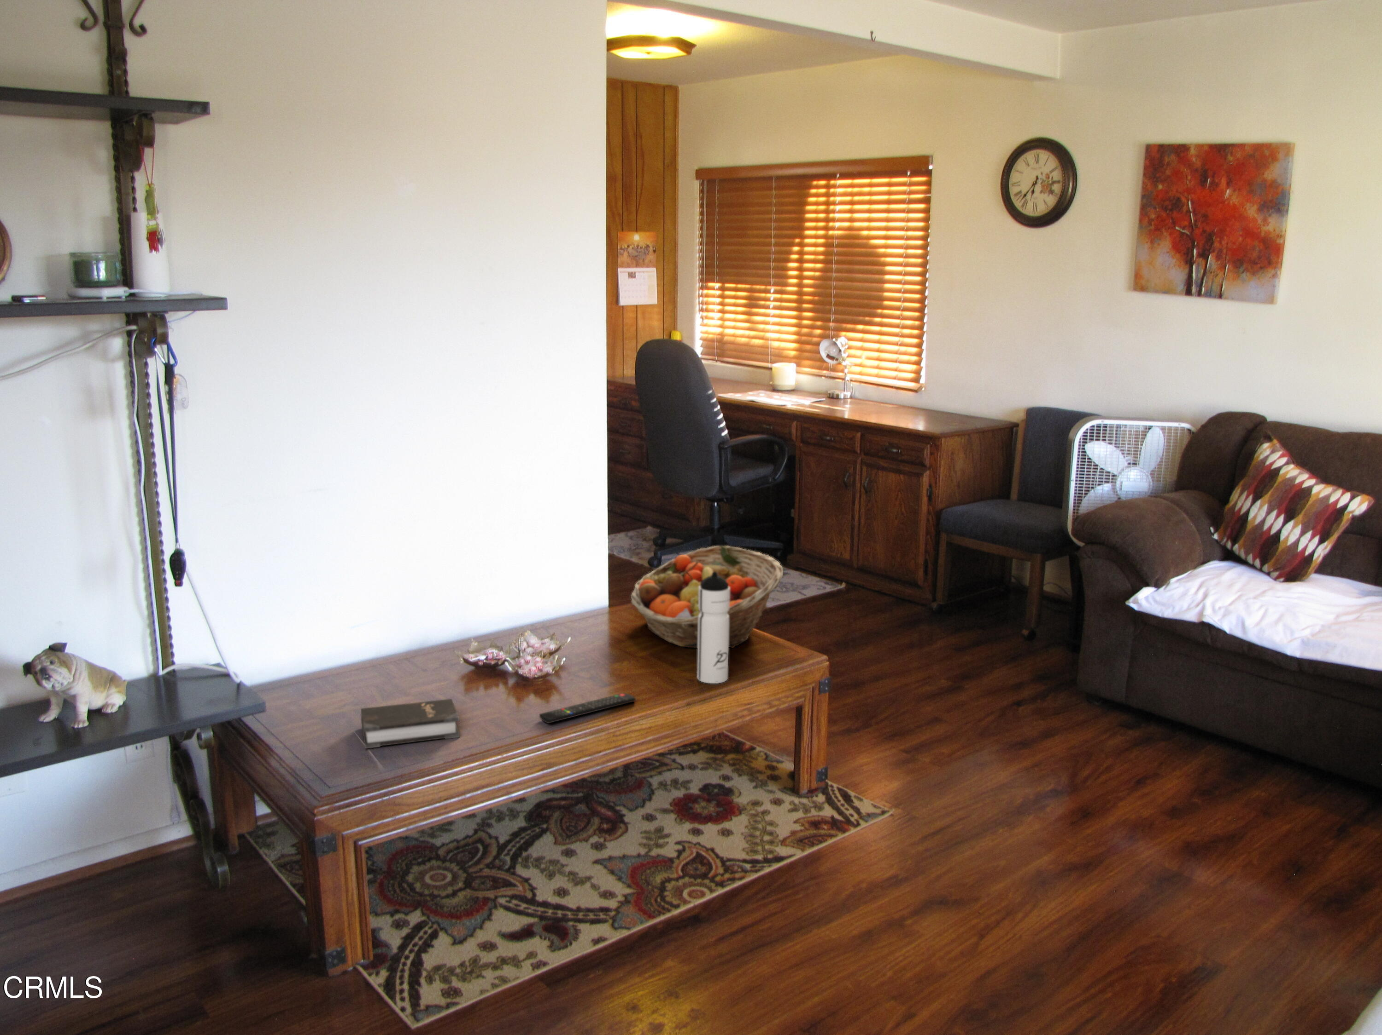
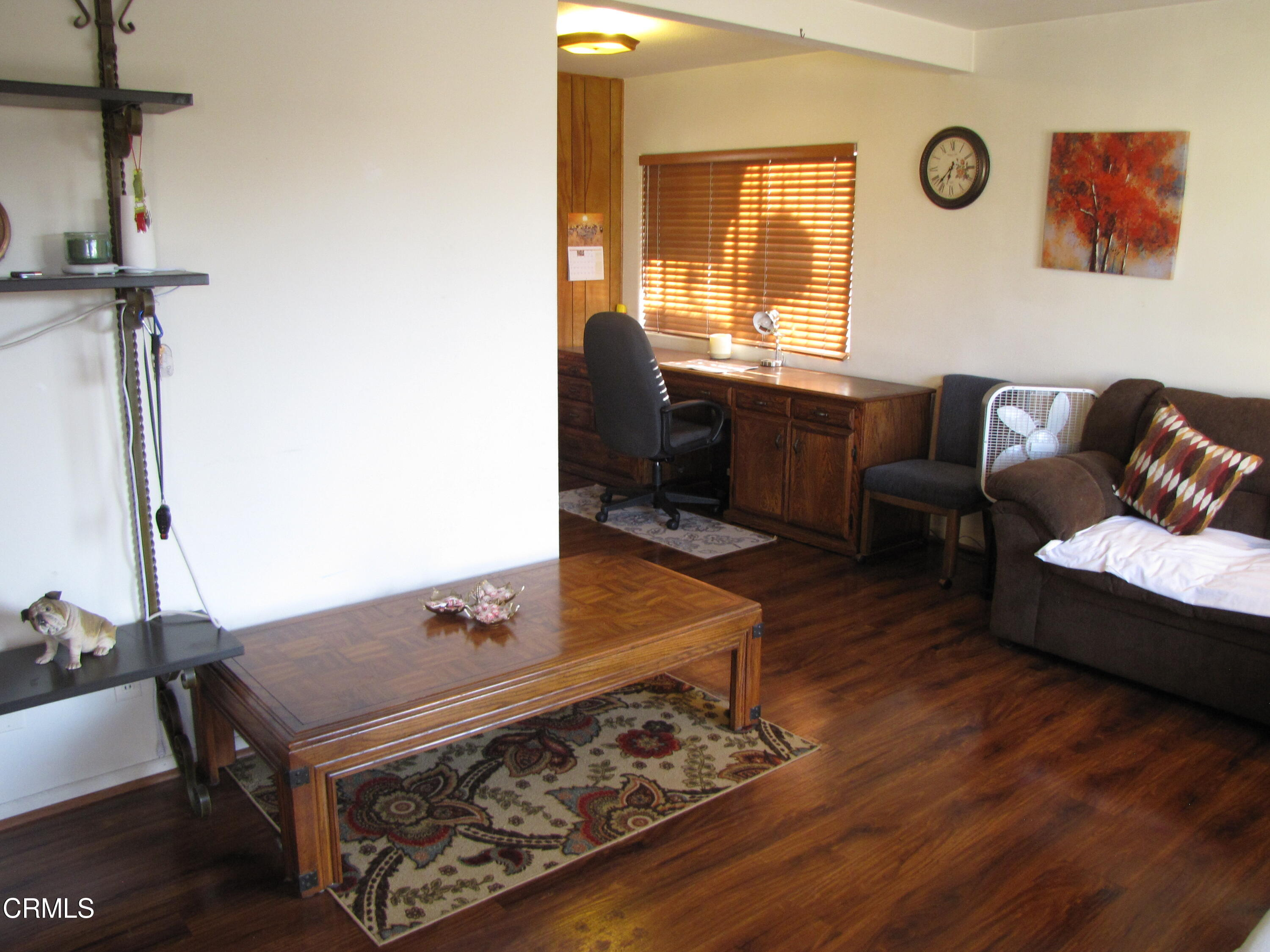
- fruit basket (698, 595)
- water bottle (713, 625)
- hardback book (409, 721)
- remote control (589, 708)
